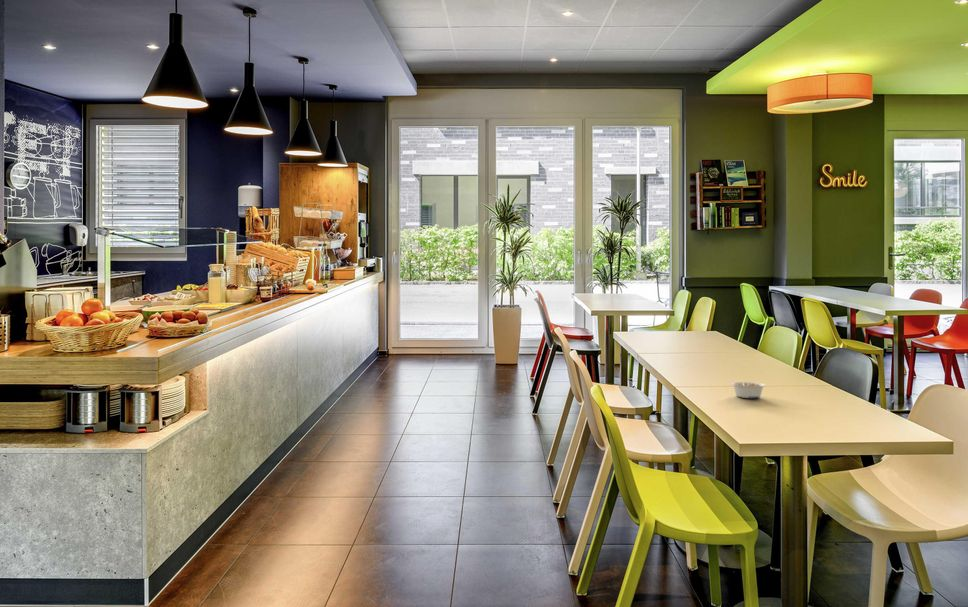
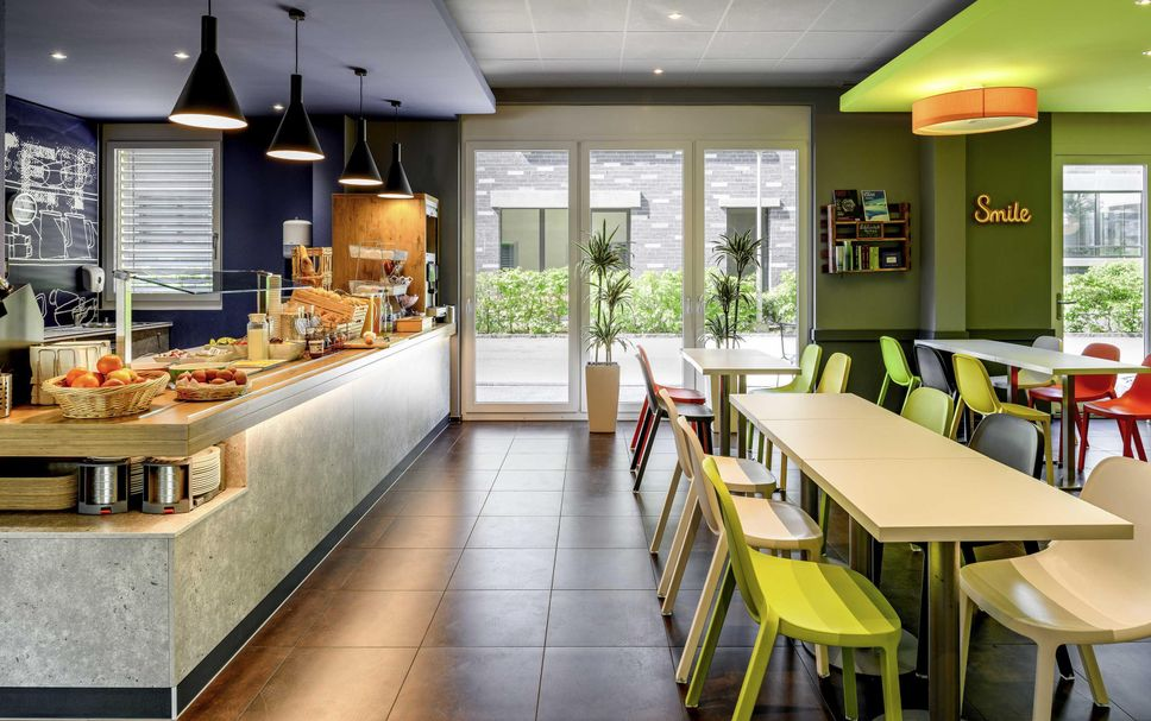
- legume (748, 389)
